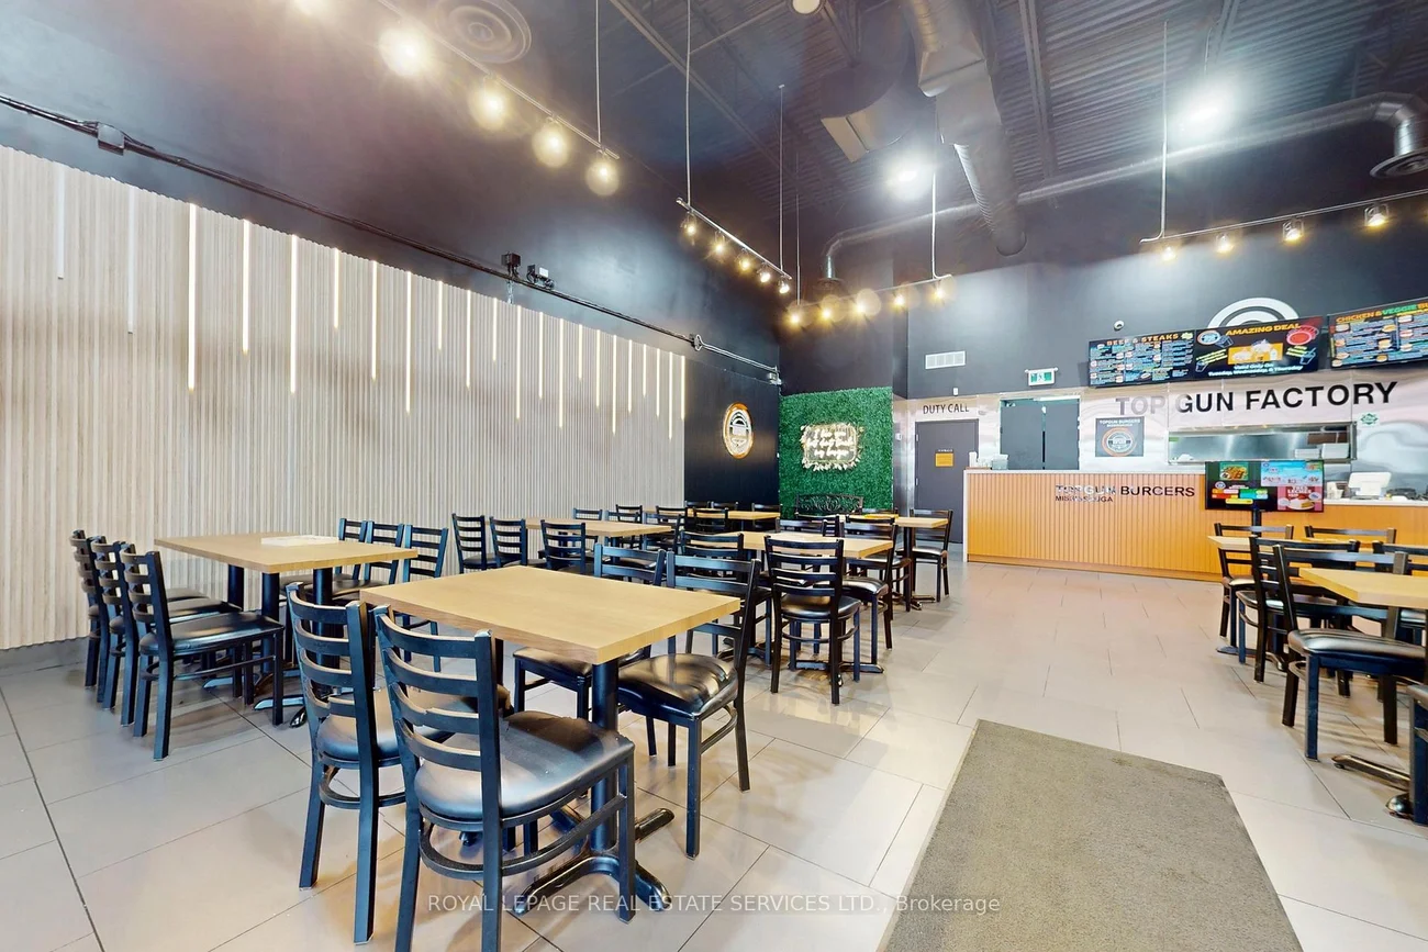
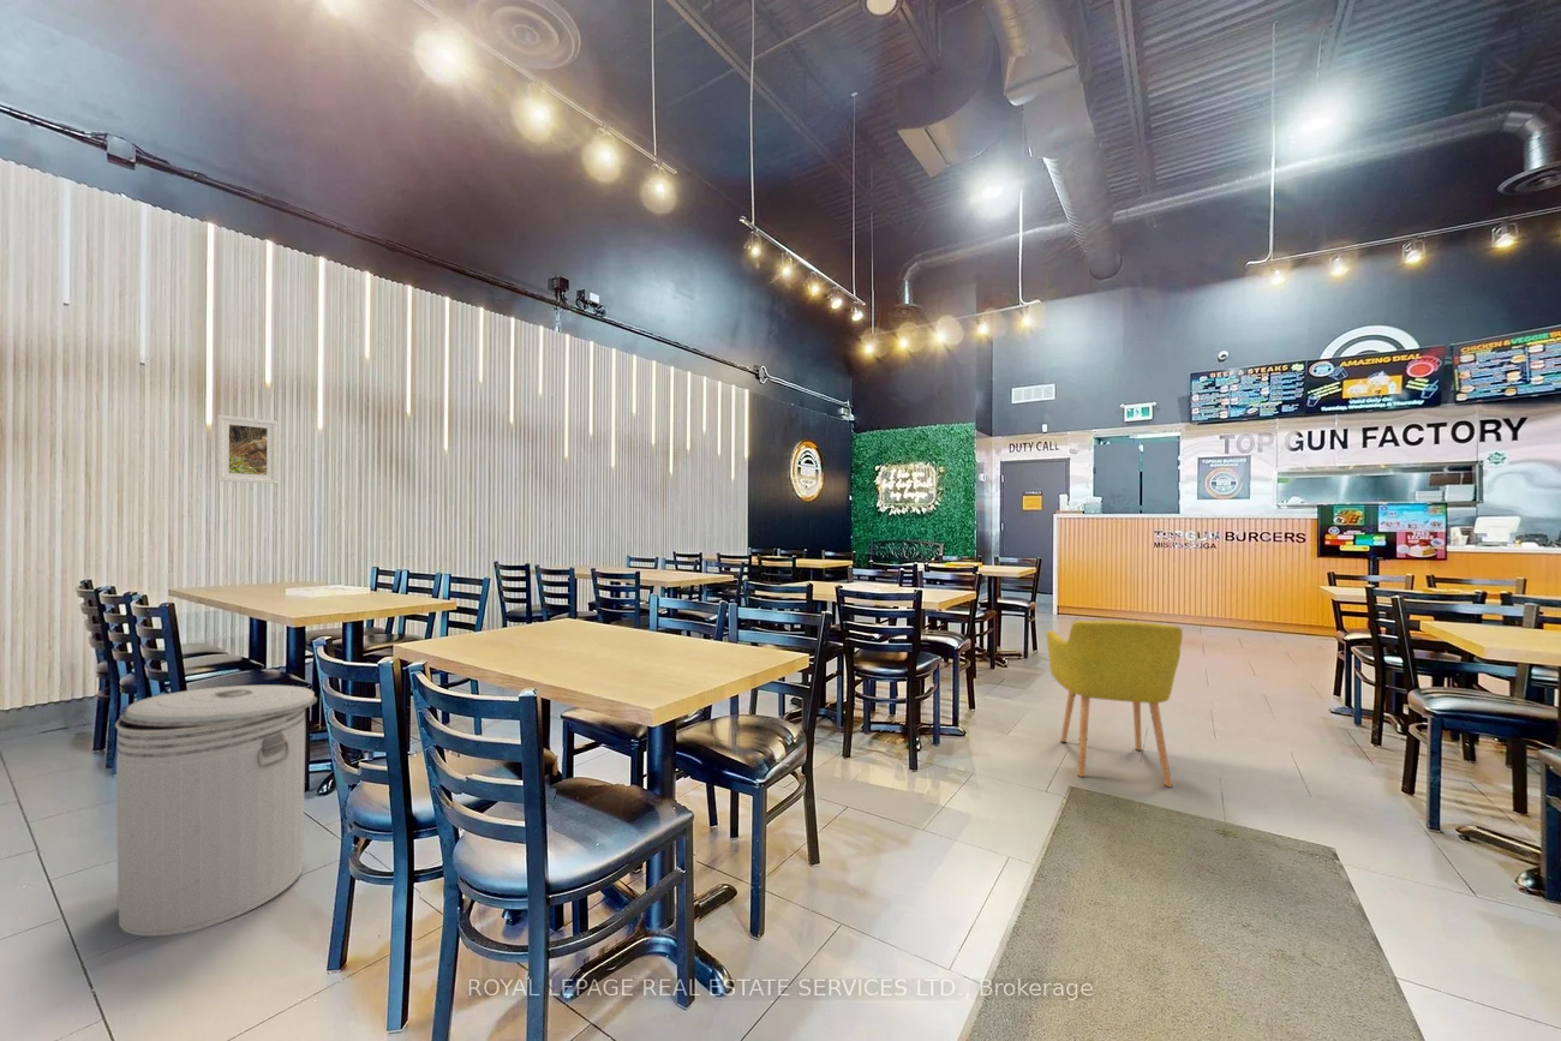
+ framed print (247, 450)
+ can (223, 789)
+ chair (1112, 688)
